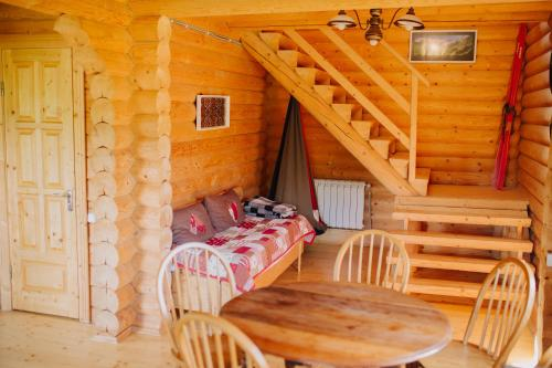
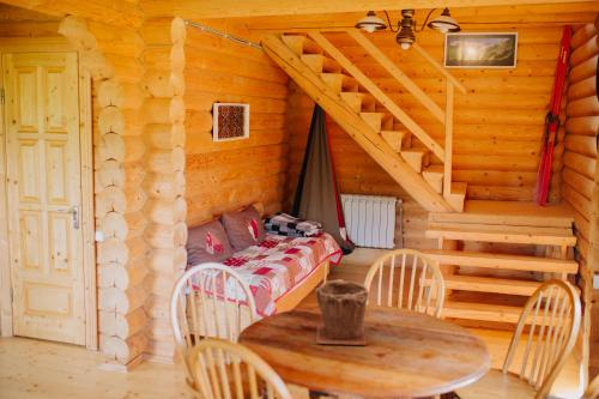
+ plant pot (341, 310)
